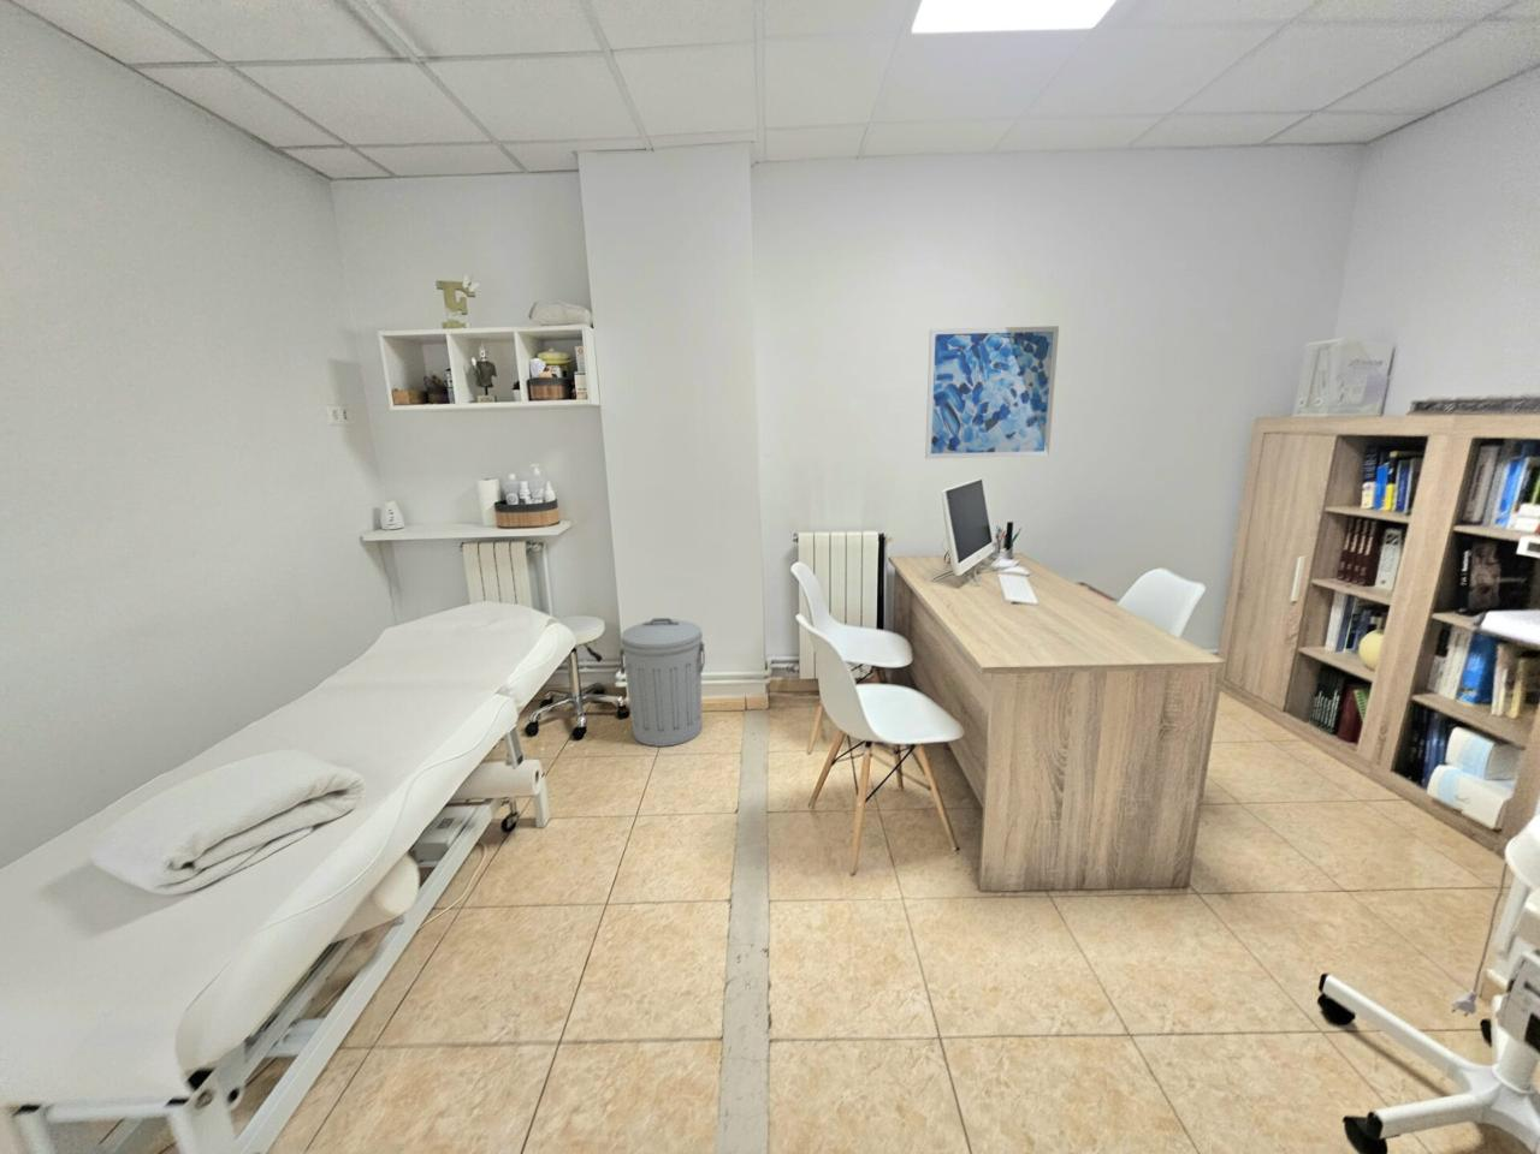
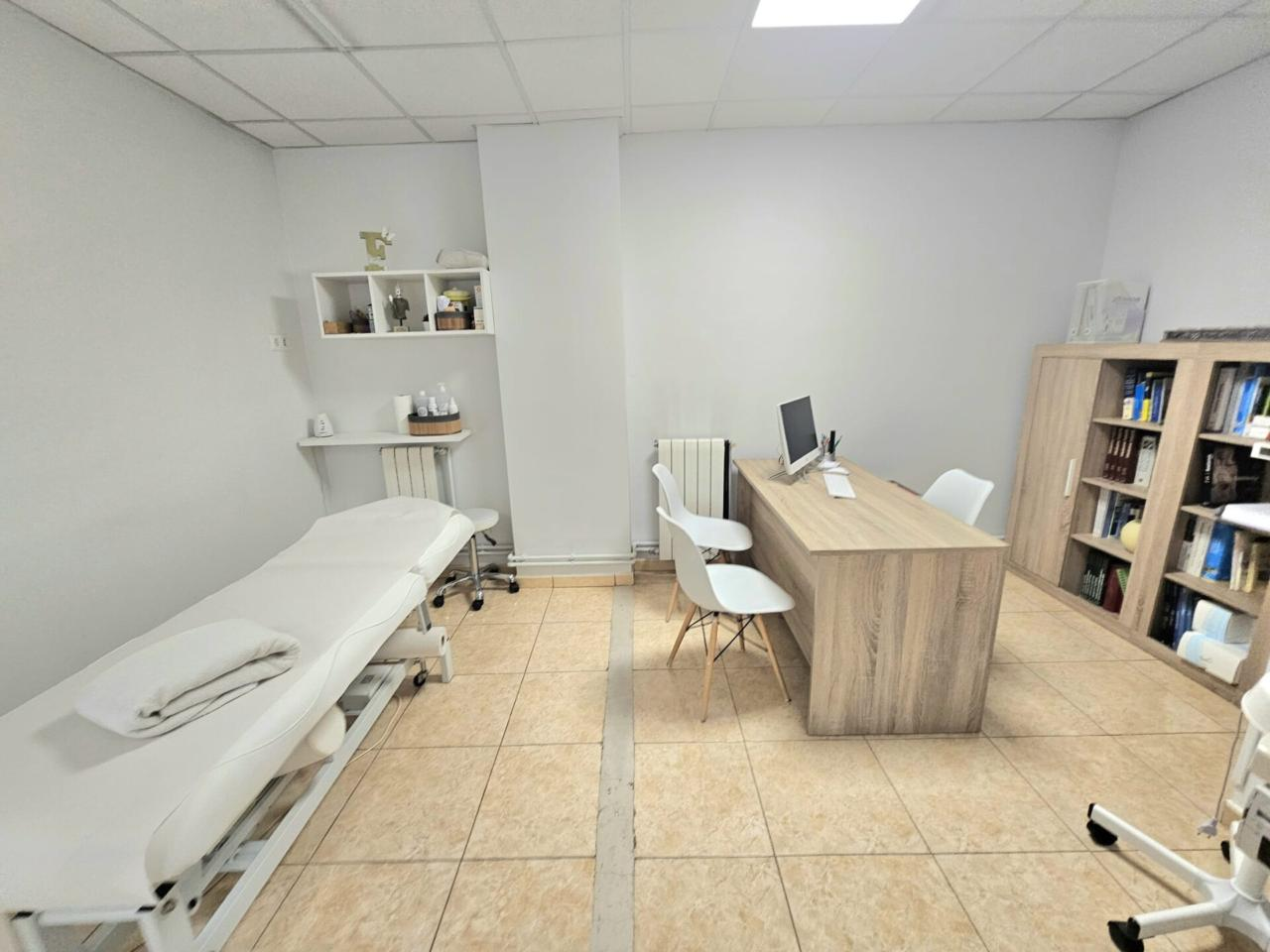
- wall art (991, 393)
- trash can (665, 674)
